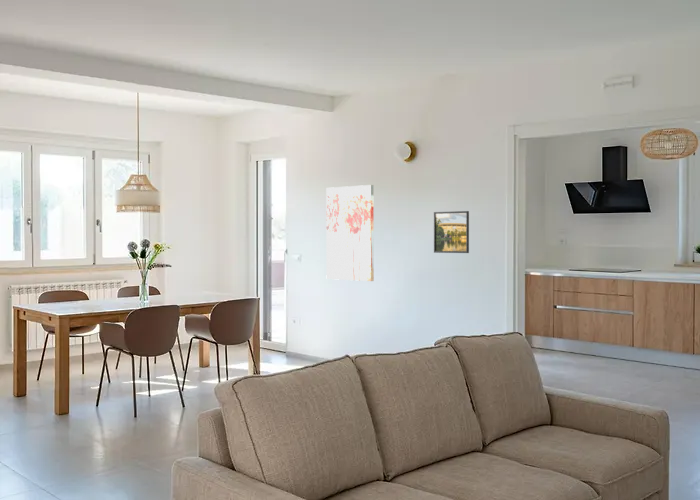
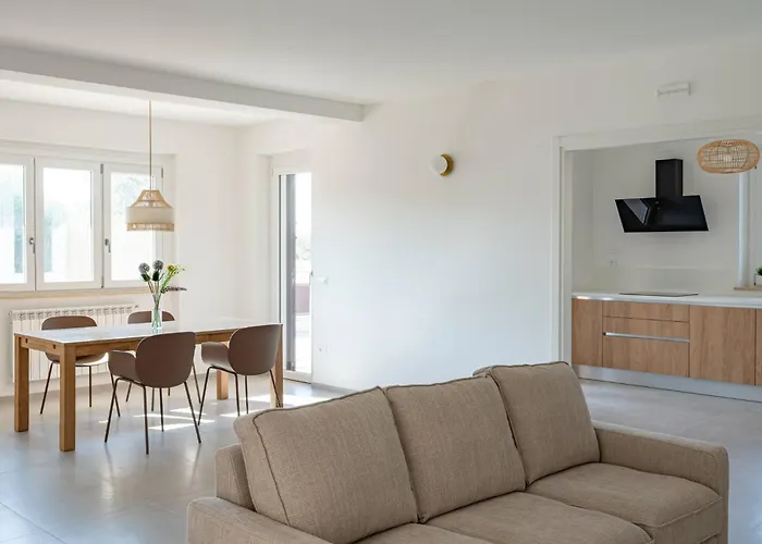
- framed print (450, 232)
- wall art (349, 233)
